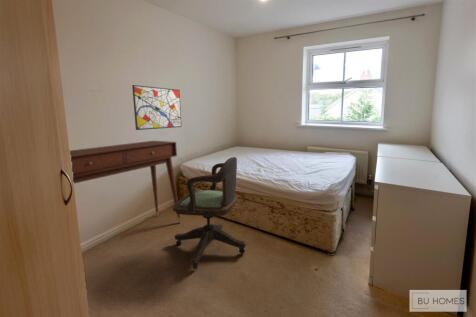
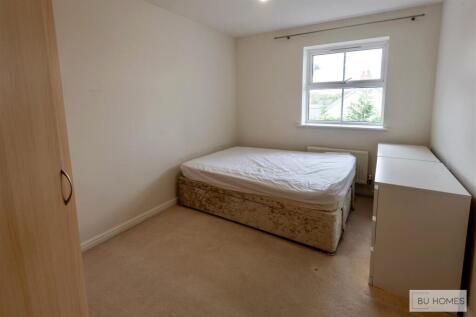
- office chair (207, 204)
- wall art (159, 108)
- desk (114, 174)
